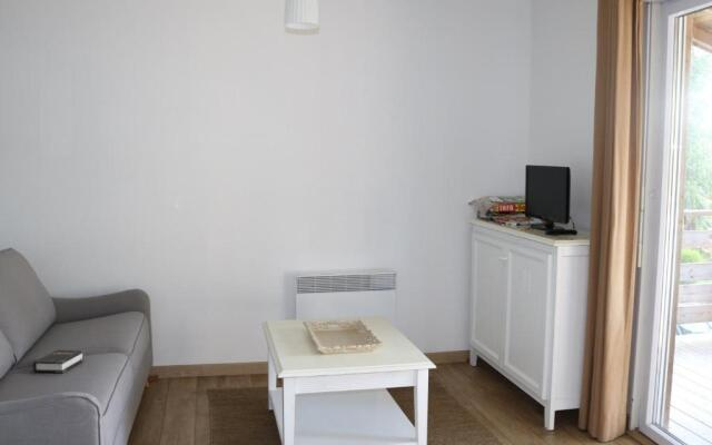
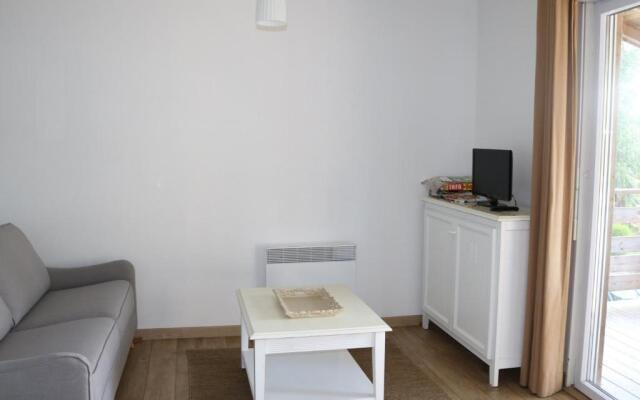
- hardback book (59, 360)
